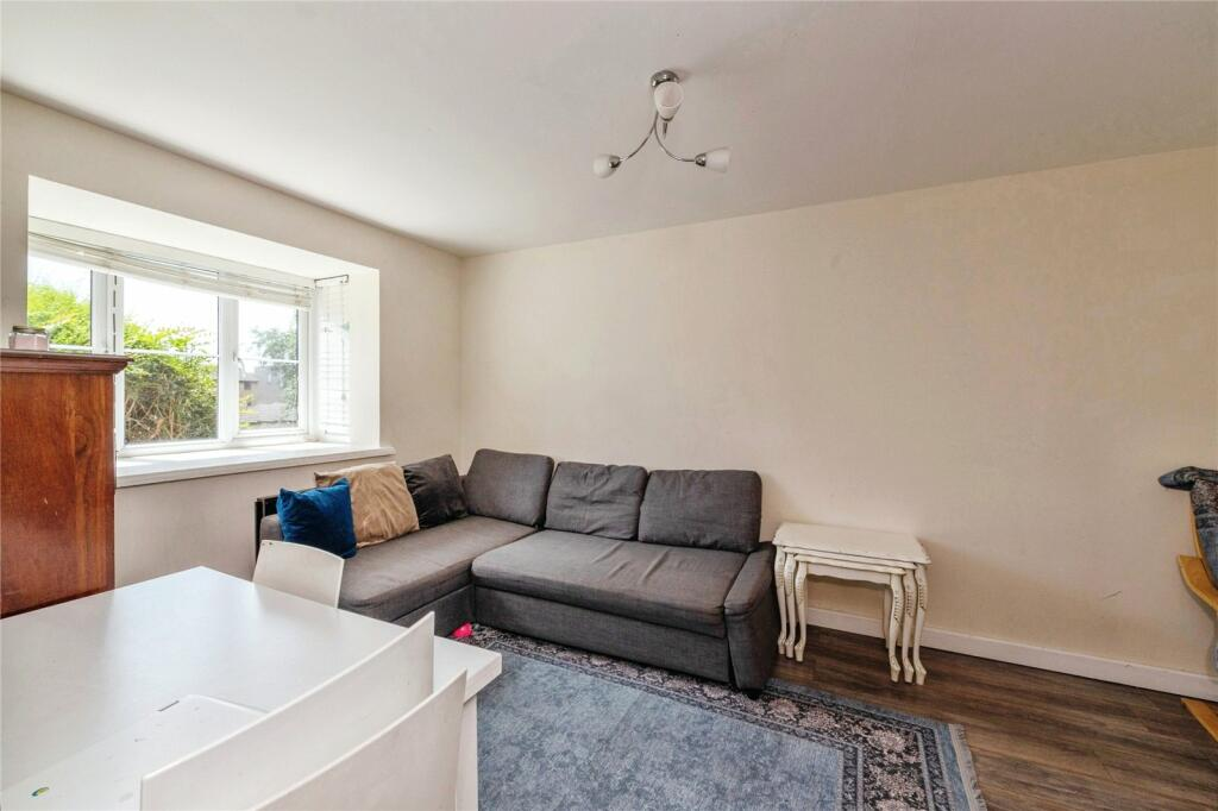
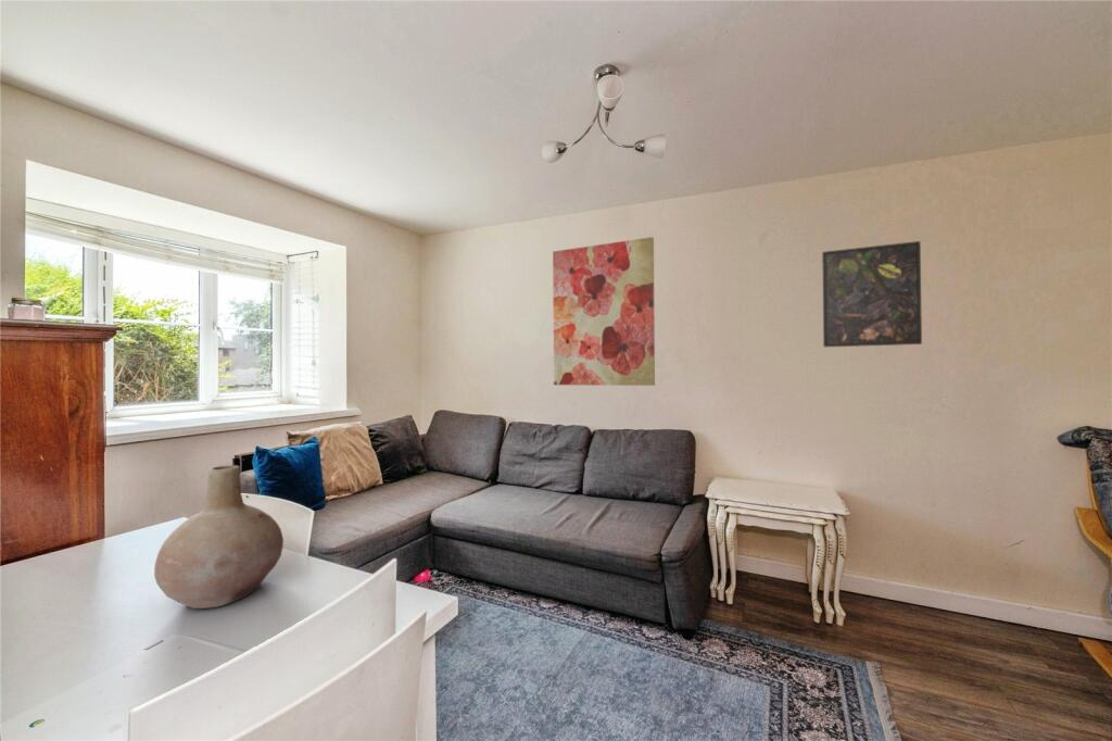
+ vase (223, 530)
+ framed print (870, 296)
+ wall art (601, 314)
